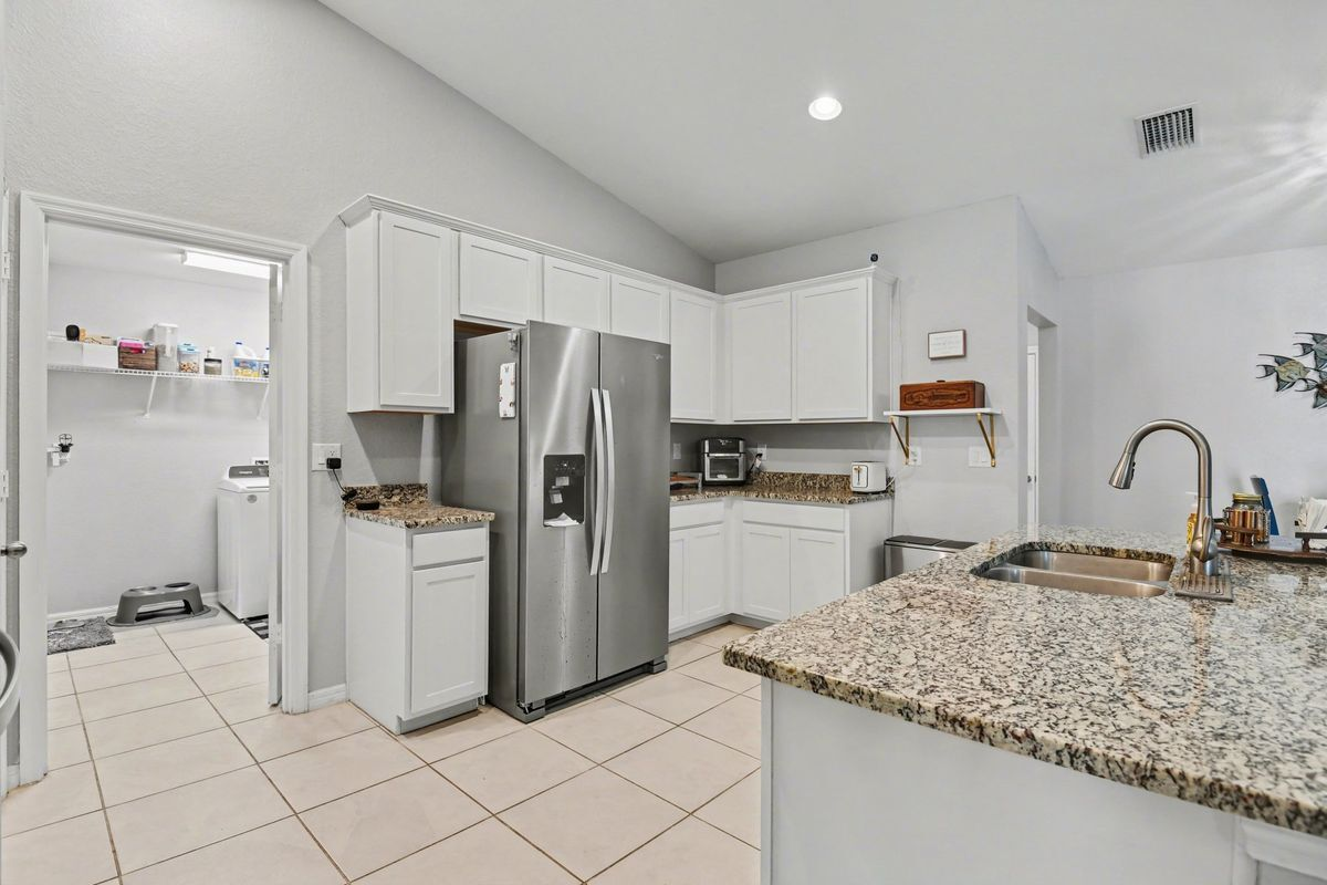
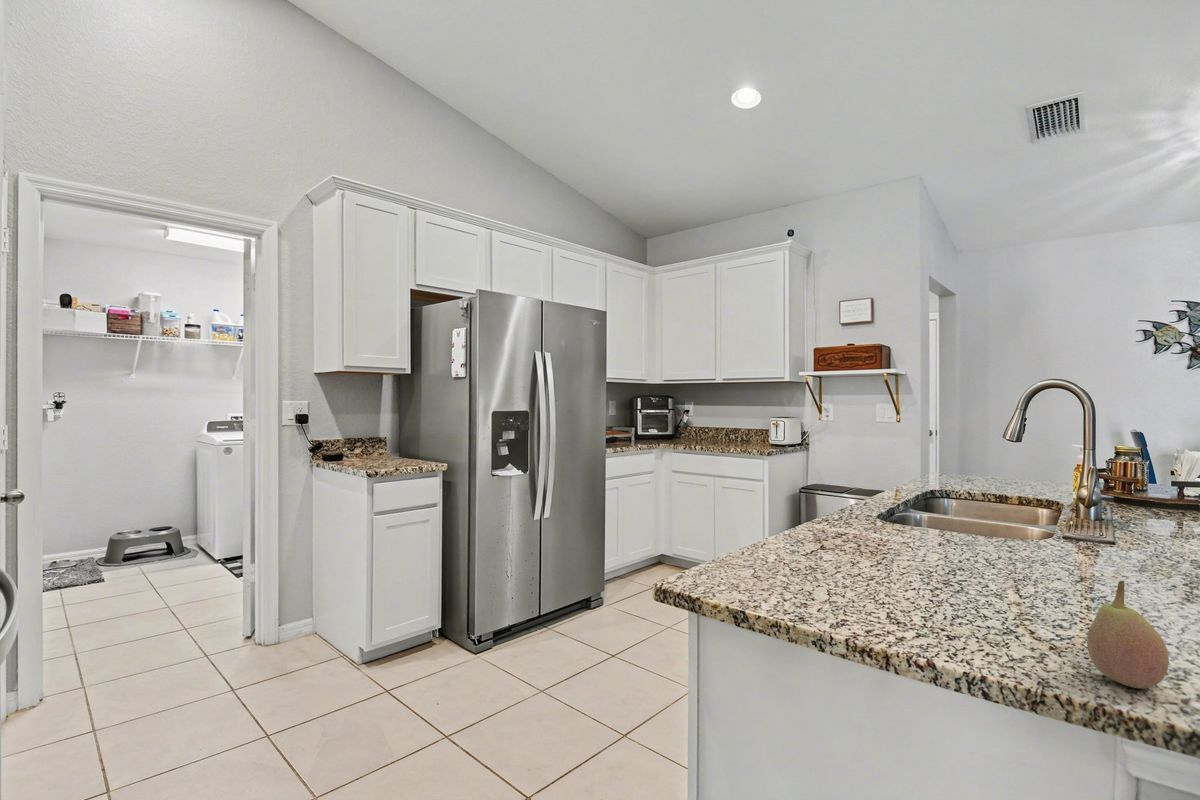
+ fruit (1126, 632)
